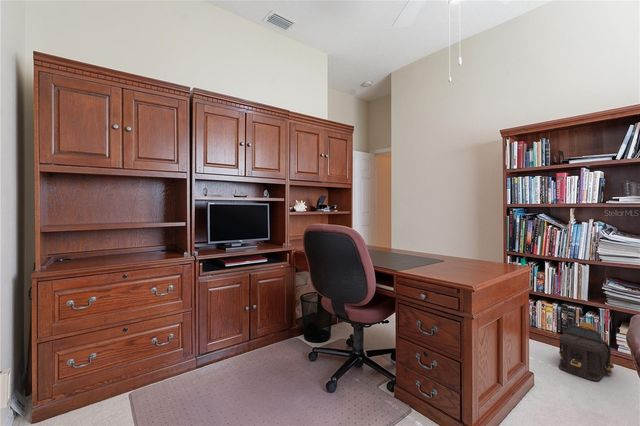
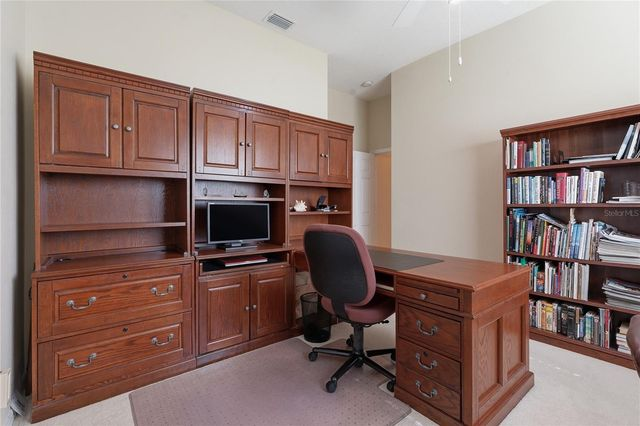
- backpack (584, 346)
